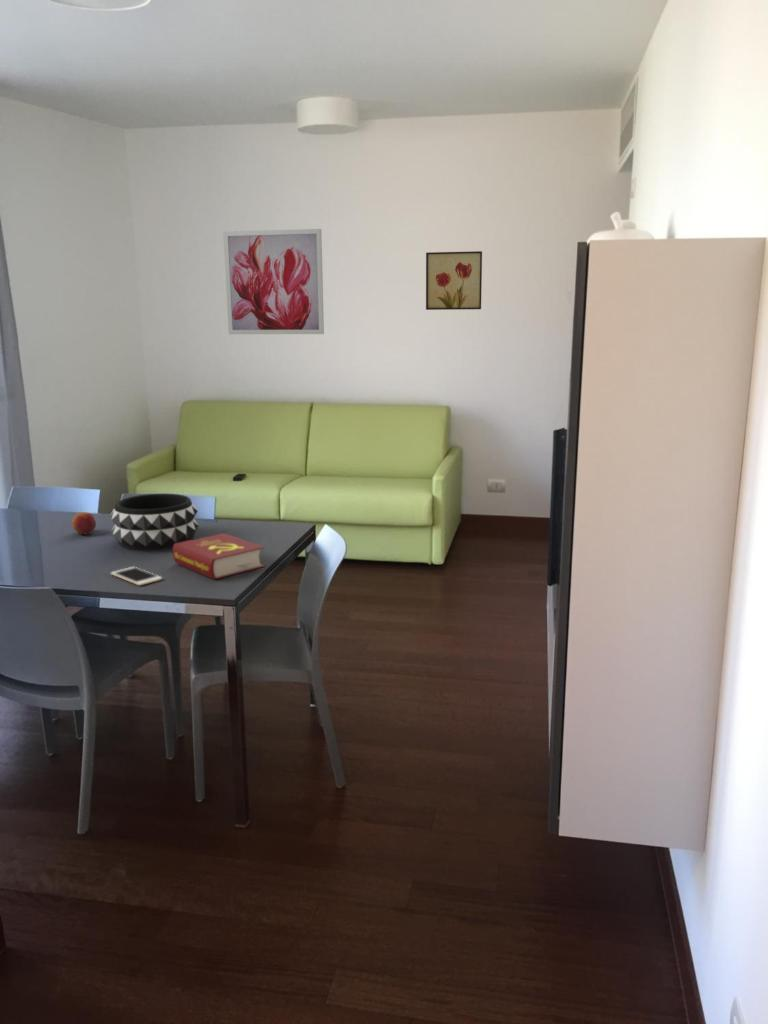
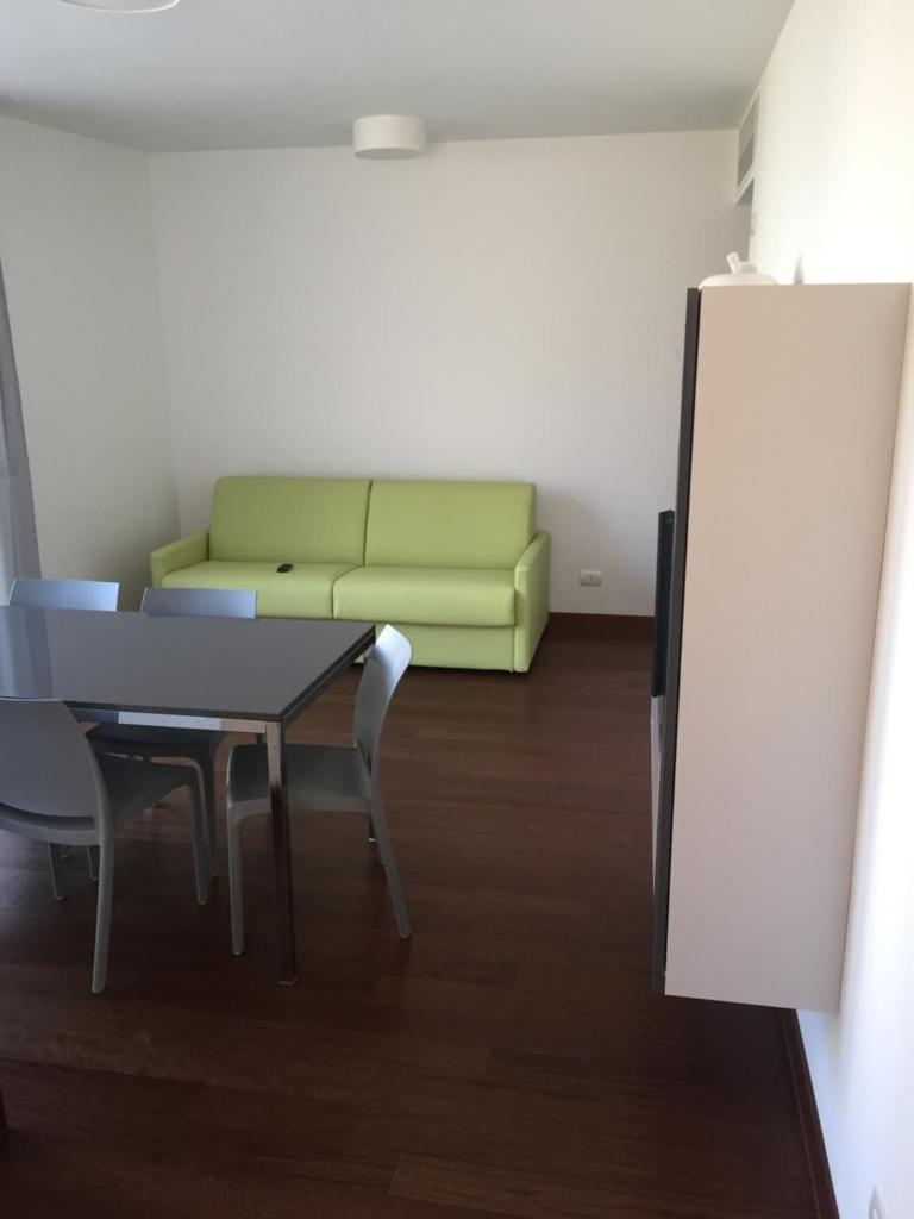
- cell phone (136, 575)
- book (218, 555)
- wall art (453, 281)
- wall art (273, 283)
- decorative bowl (154, 520)
- fruit (83, 523)
